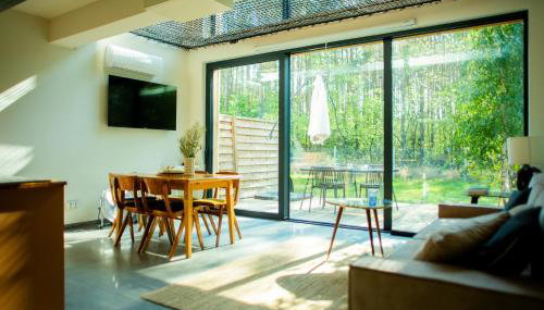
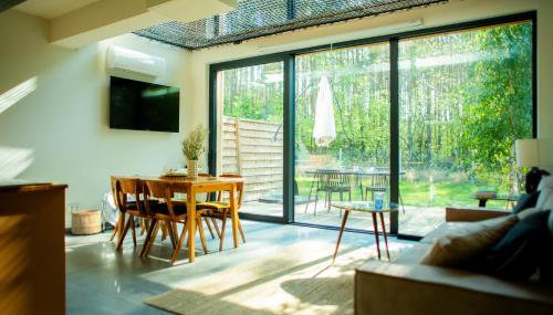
+ wooden bucket (86, 221)
